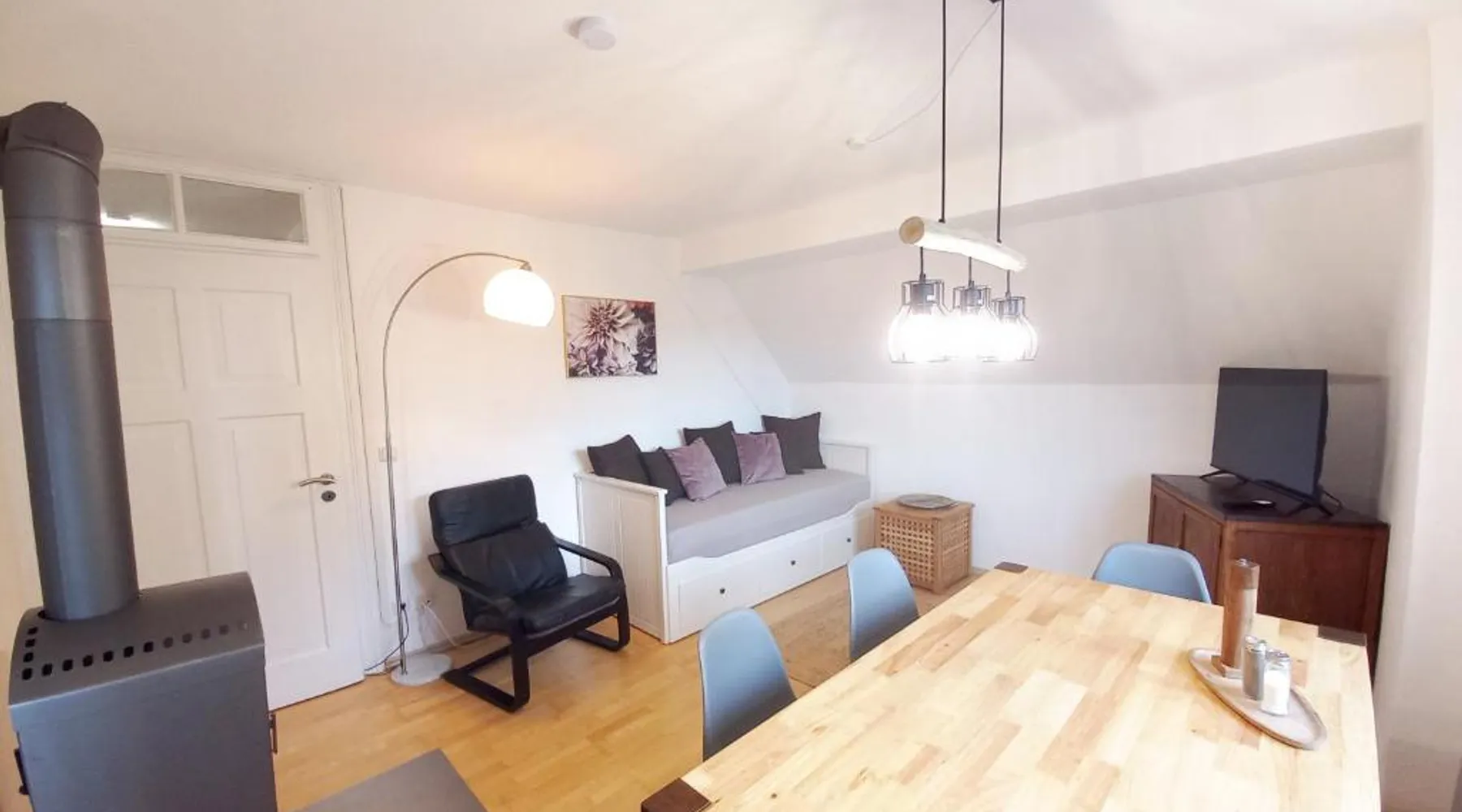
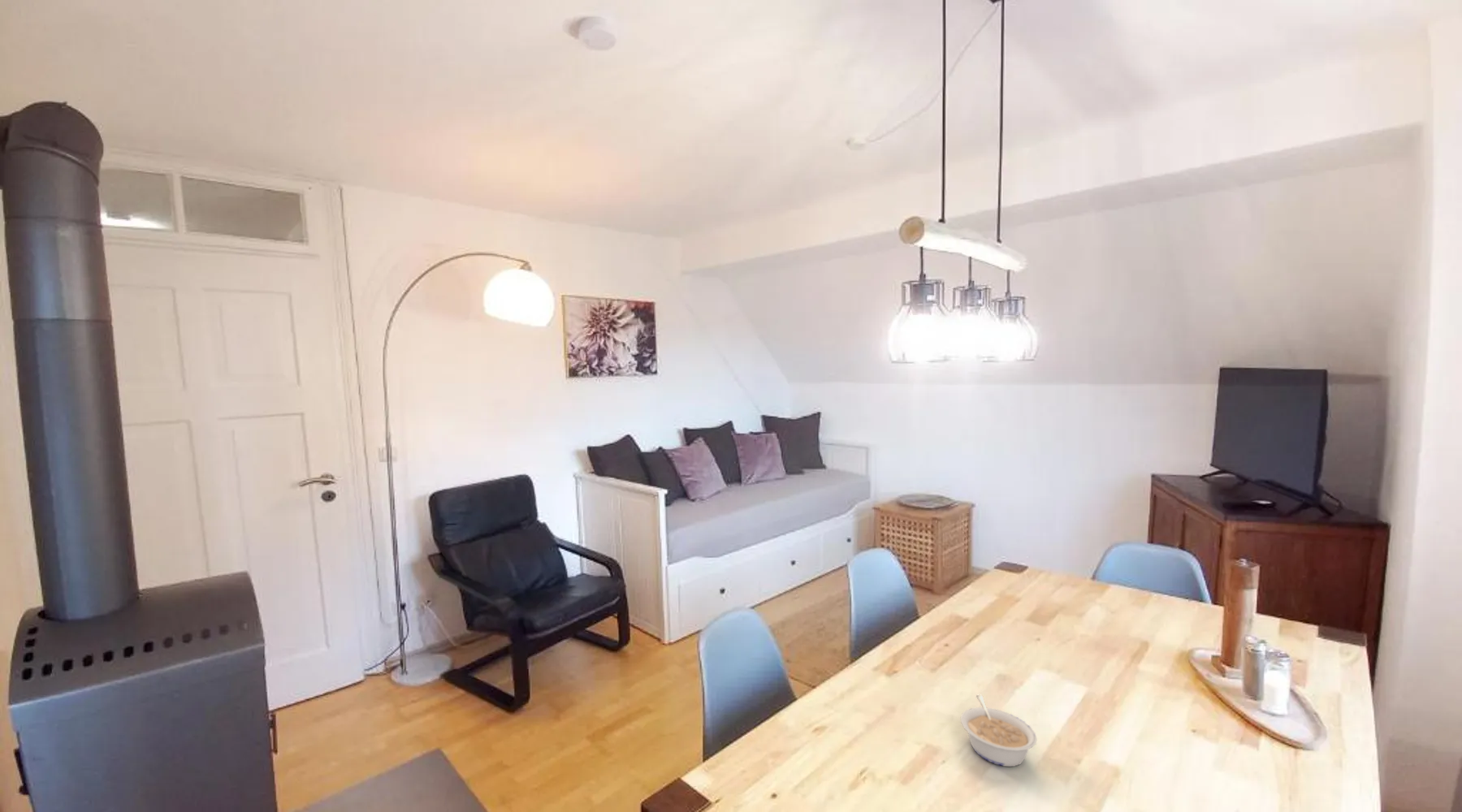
+ legume (994, 735)
